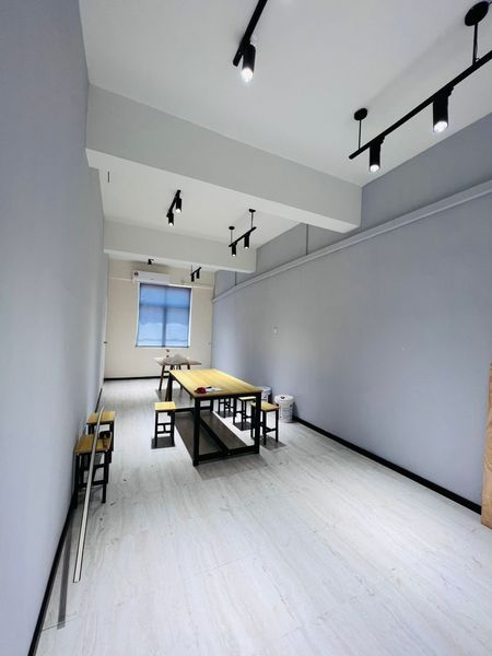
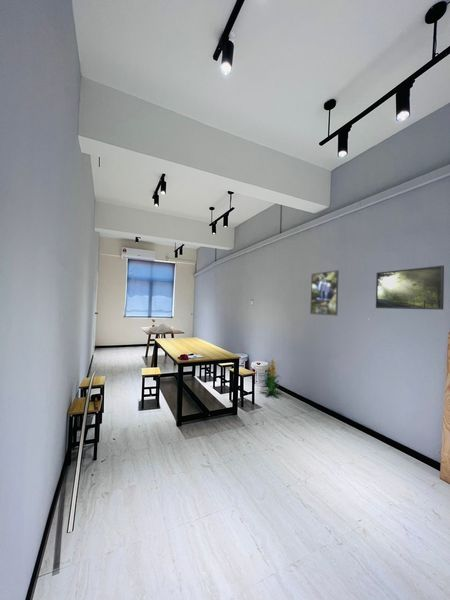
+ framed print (406, 289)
+ indoor plant (272, 375)
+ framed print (323, 293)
